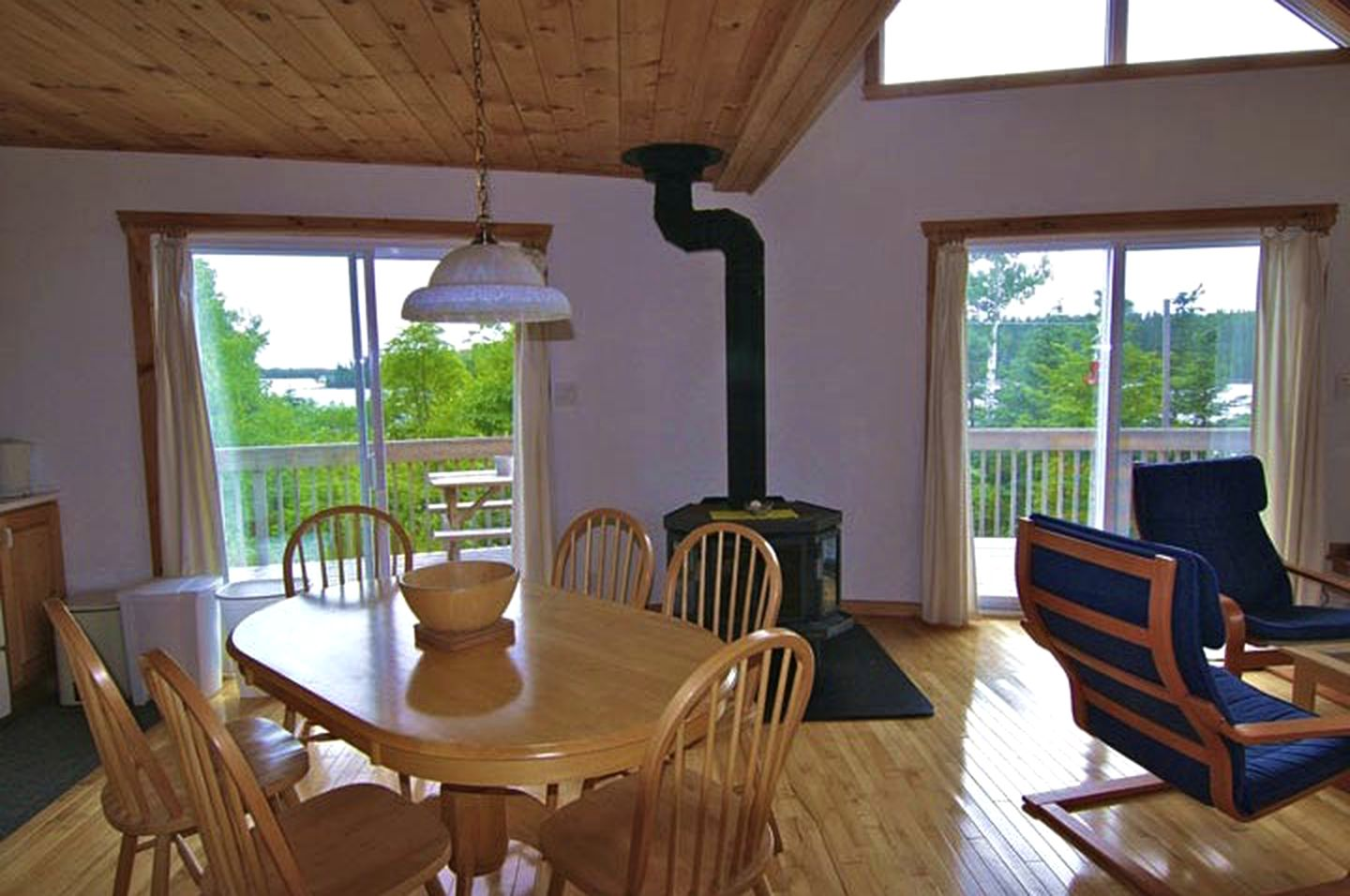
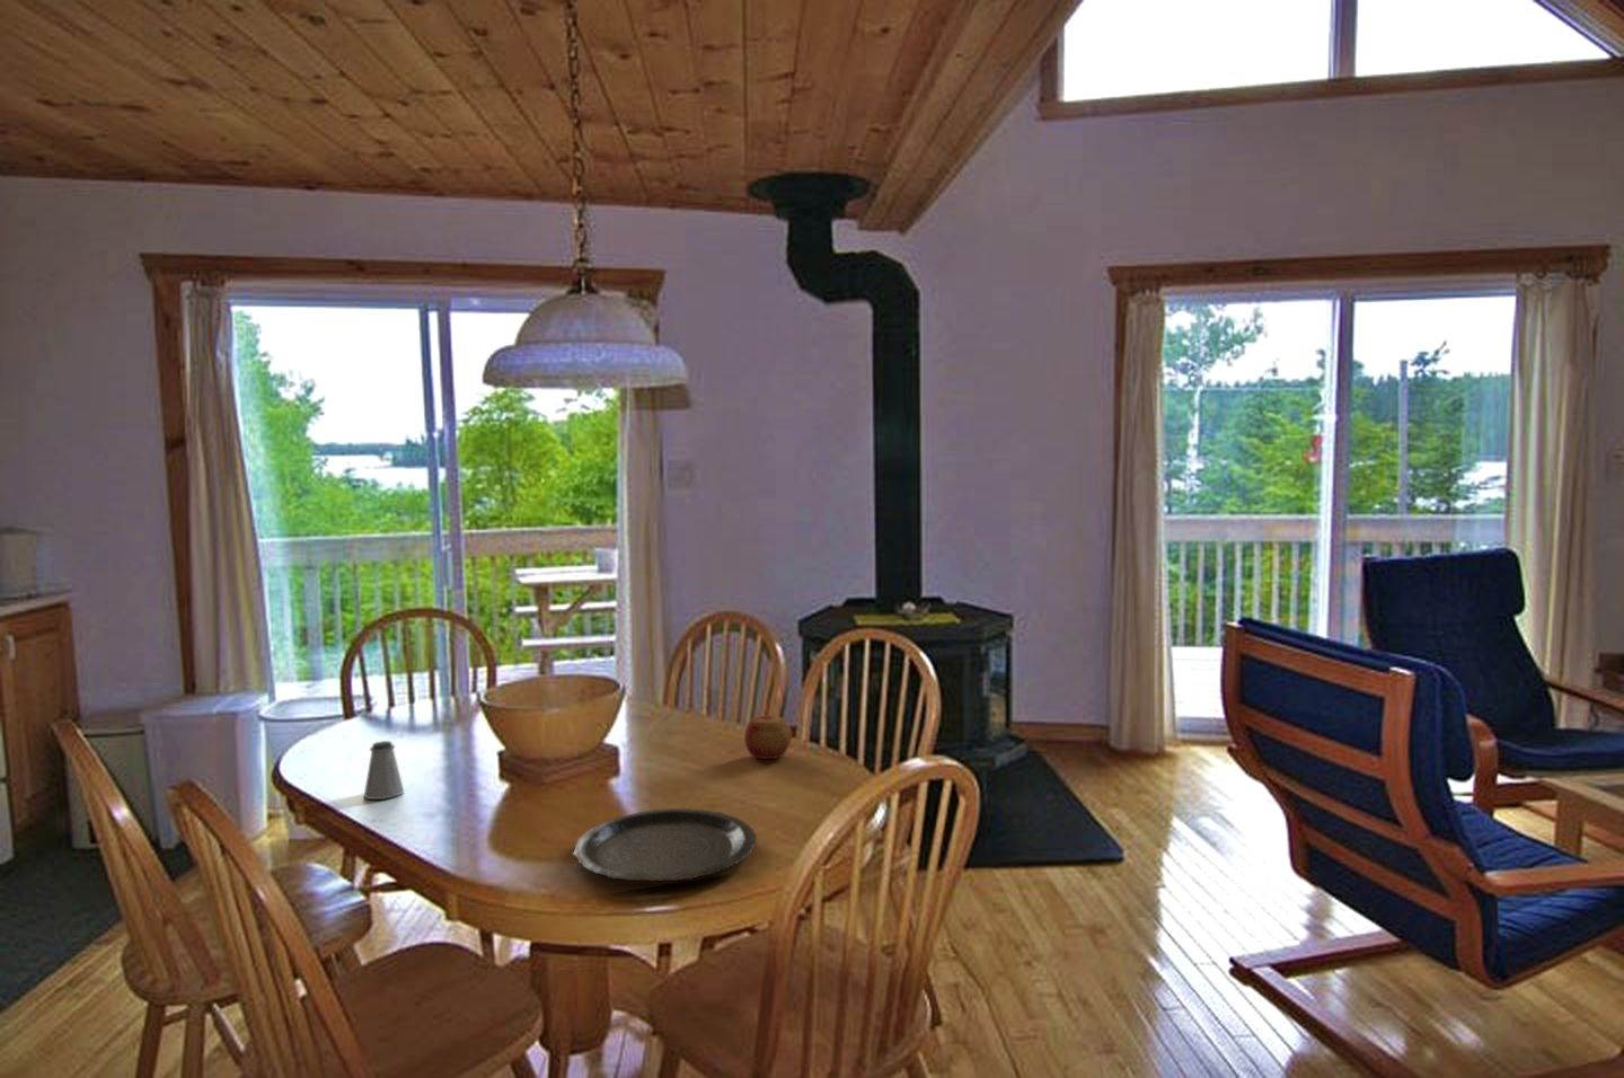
+ saltshaker (383, 768)
+ plate (666, 845)
+ apple (767, 734)
